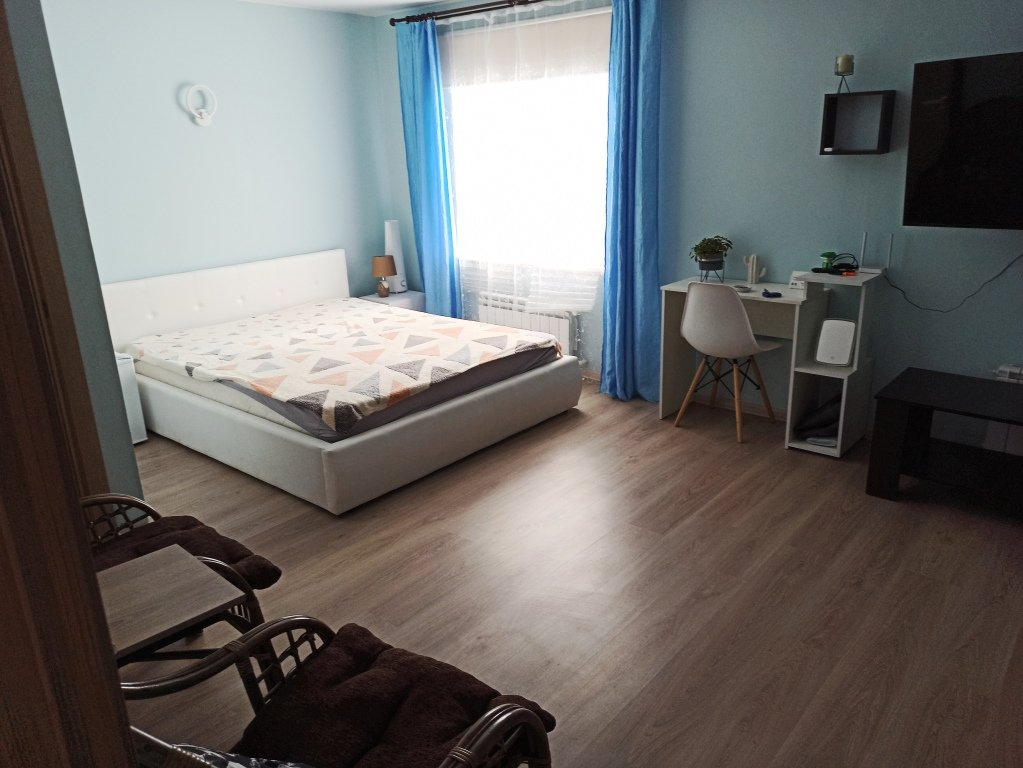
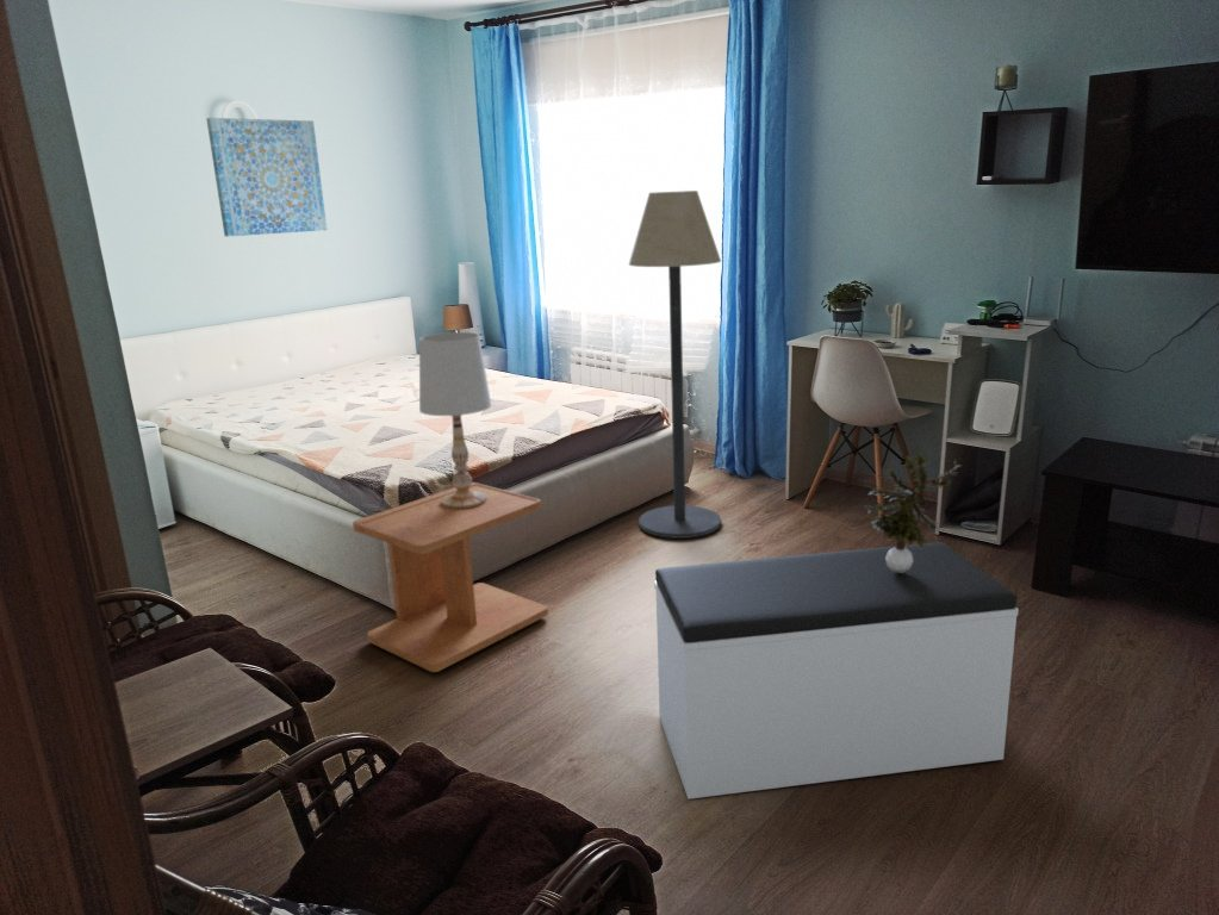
+ bench (825, 660)
+ floor lamp (676, 366)
+ wall art (269, 176)
+ side table (454, 571)
+ potted plant (912, 510)
+ table lamp (456, 419)
